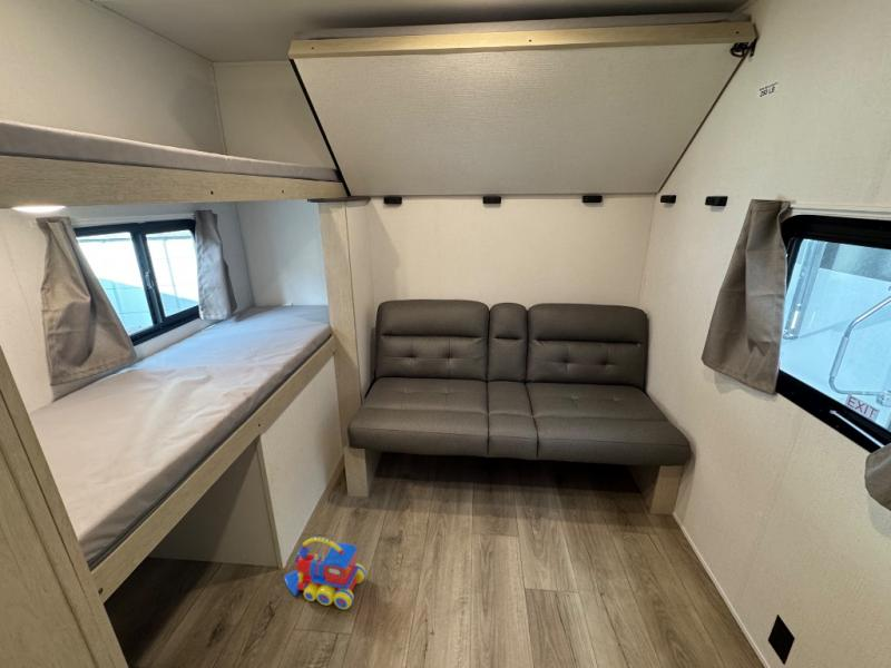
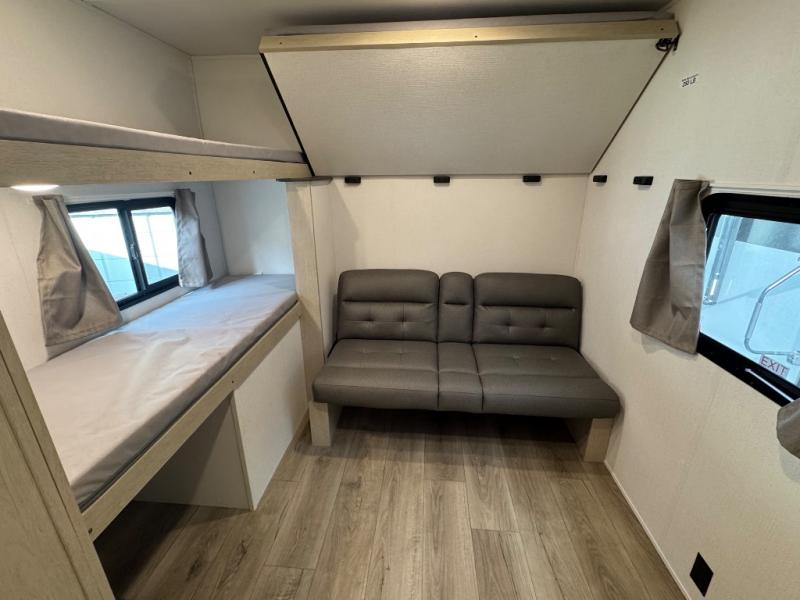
- toy train (317, 561)
